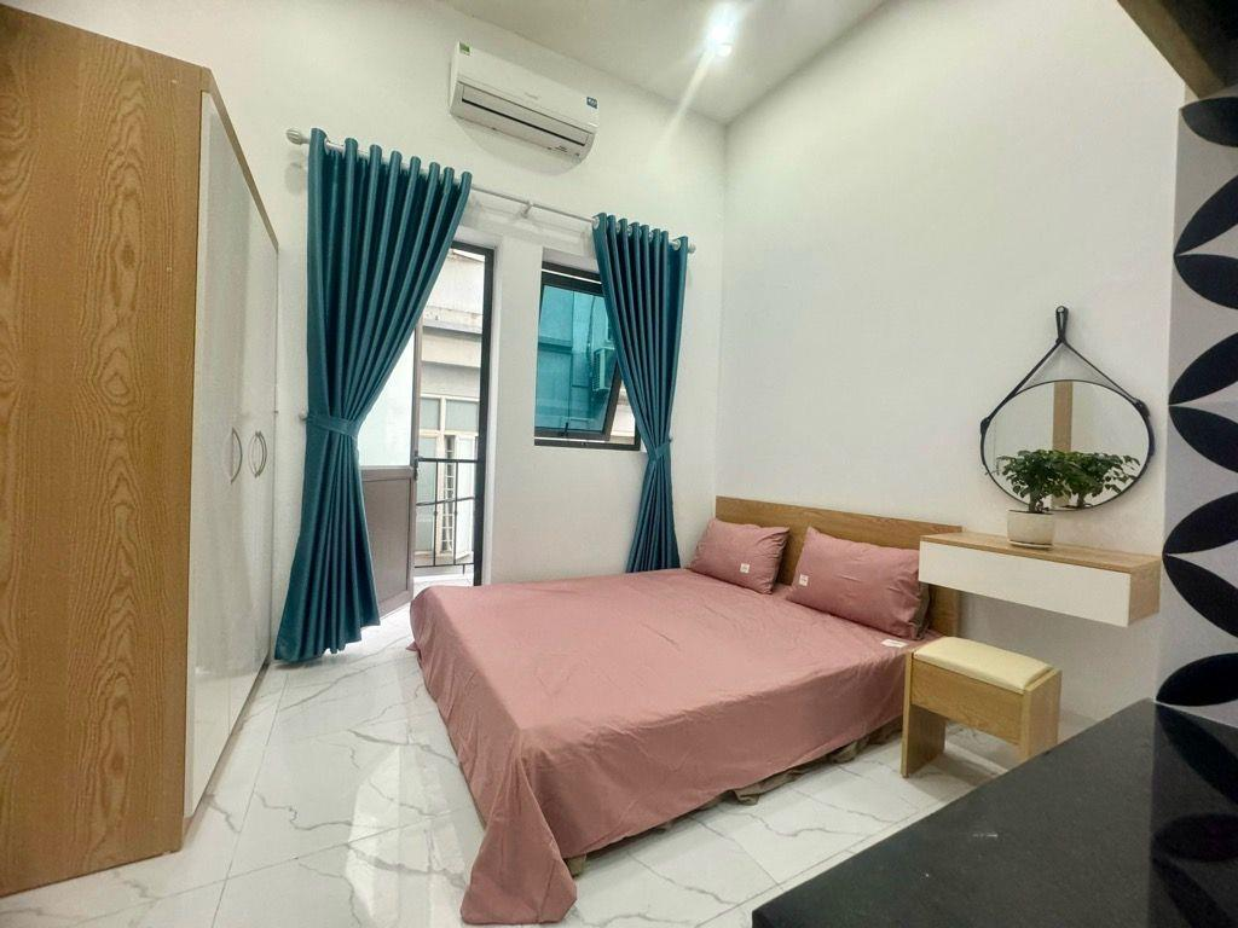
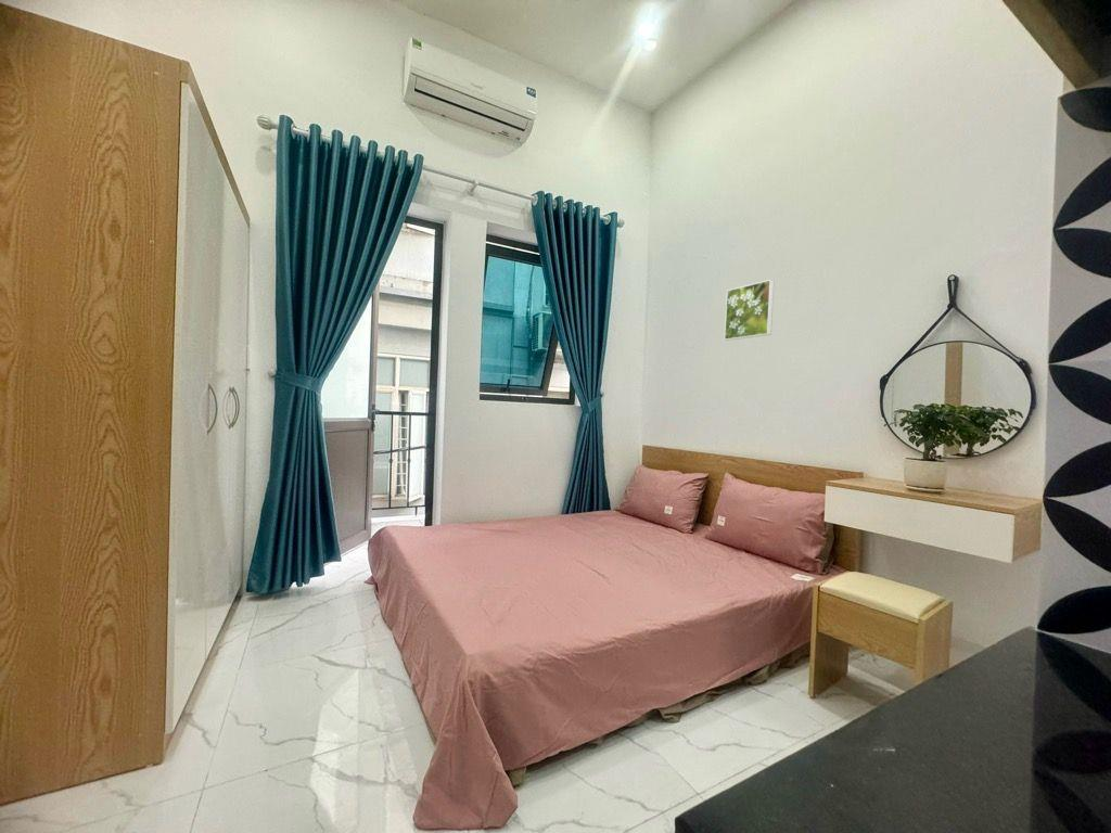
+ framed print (748, 311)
